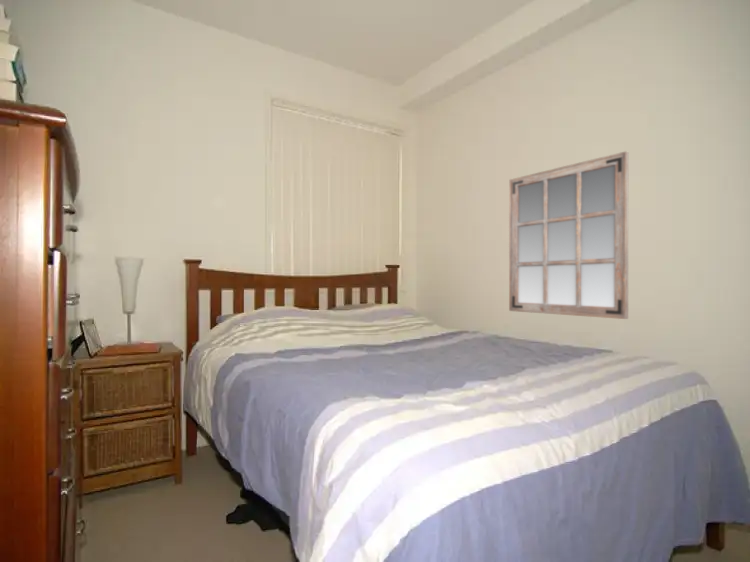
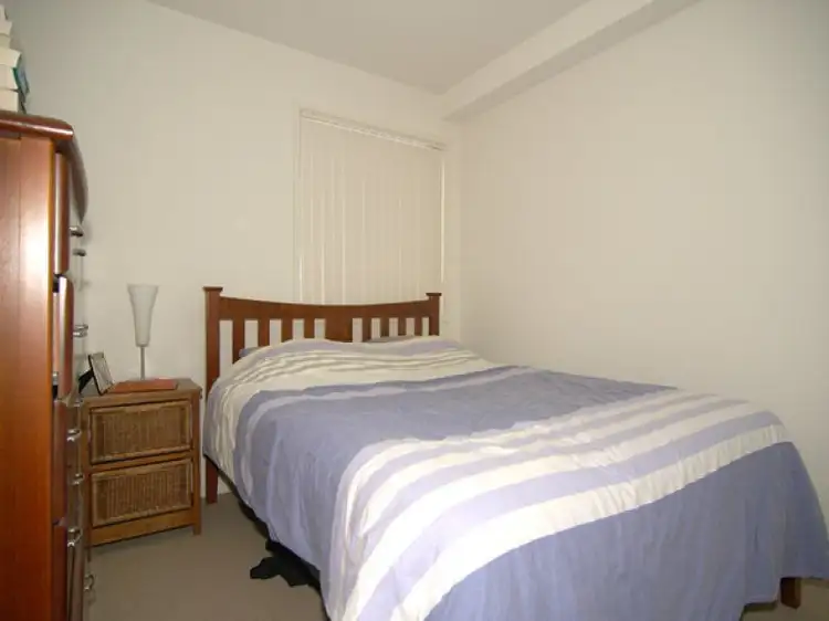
- mirror (561, 240)
